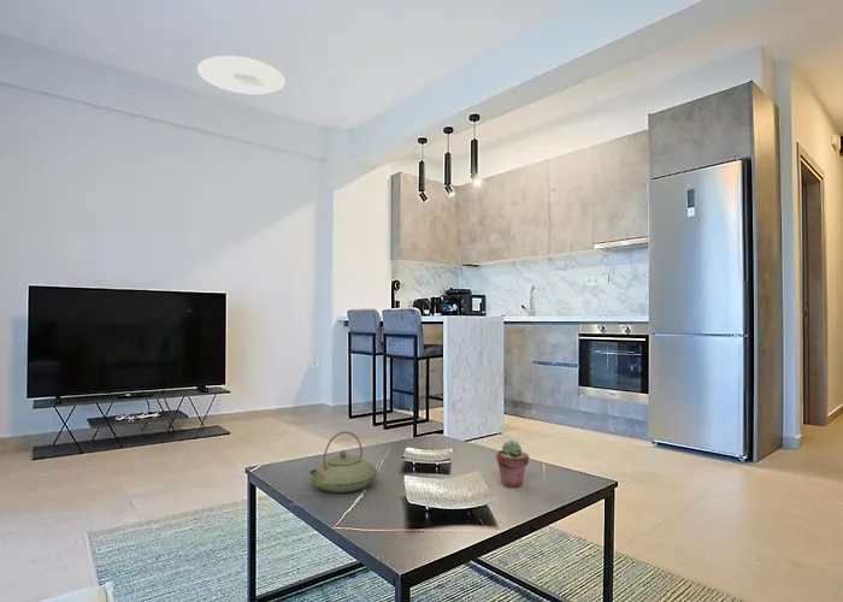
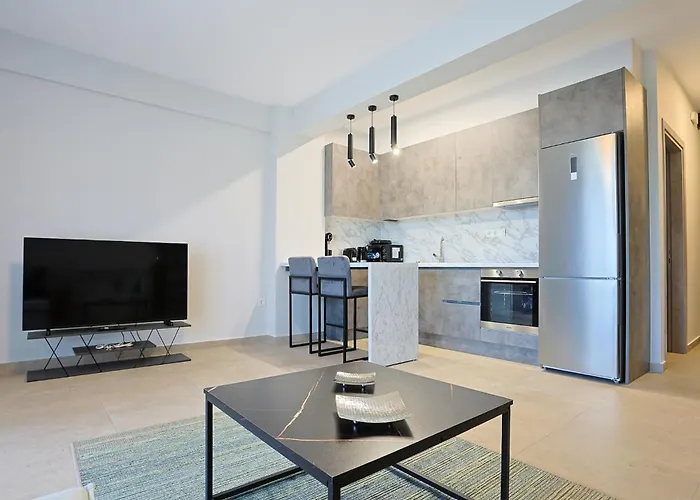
- potted succulent (512, 461)
- teapot (340, 459)
- ceiling light (242, 72)
